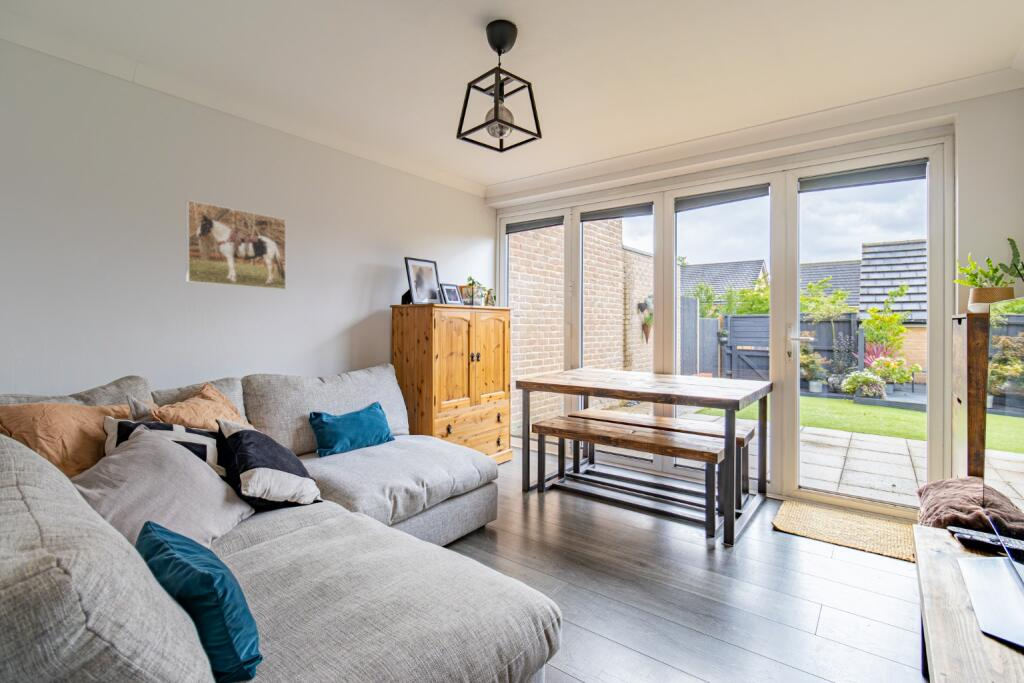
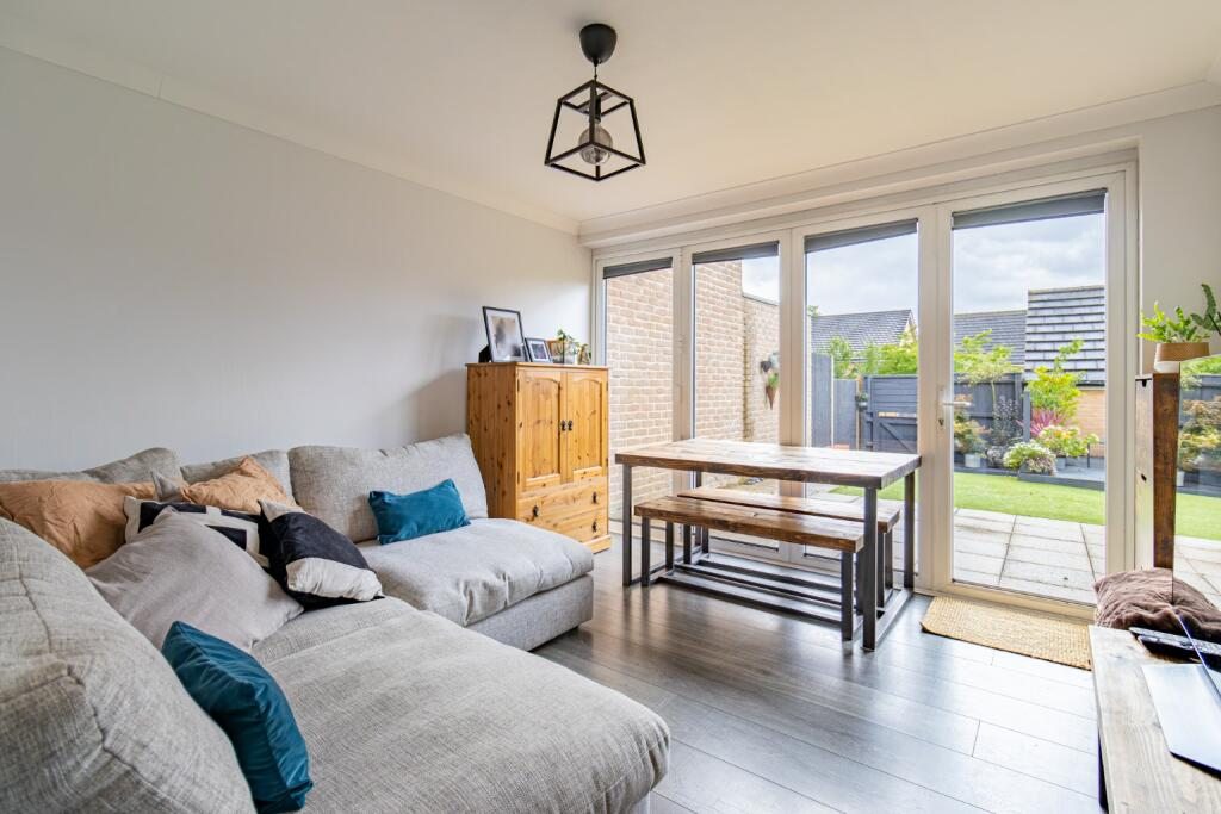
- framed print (239, 248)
